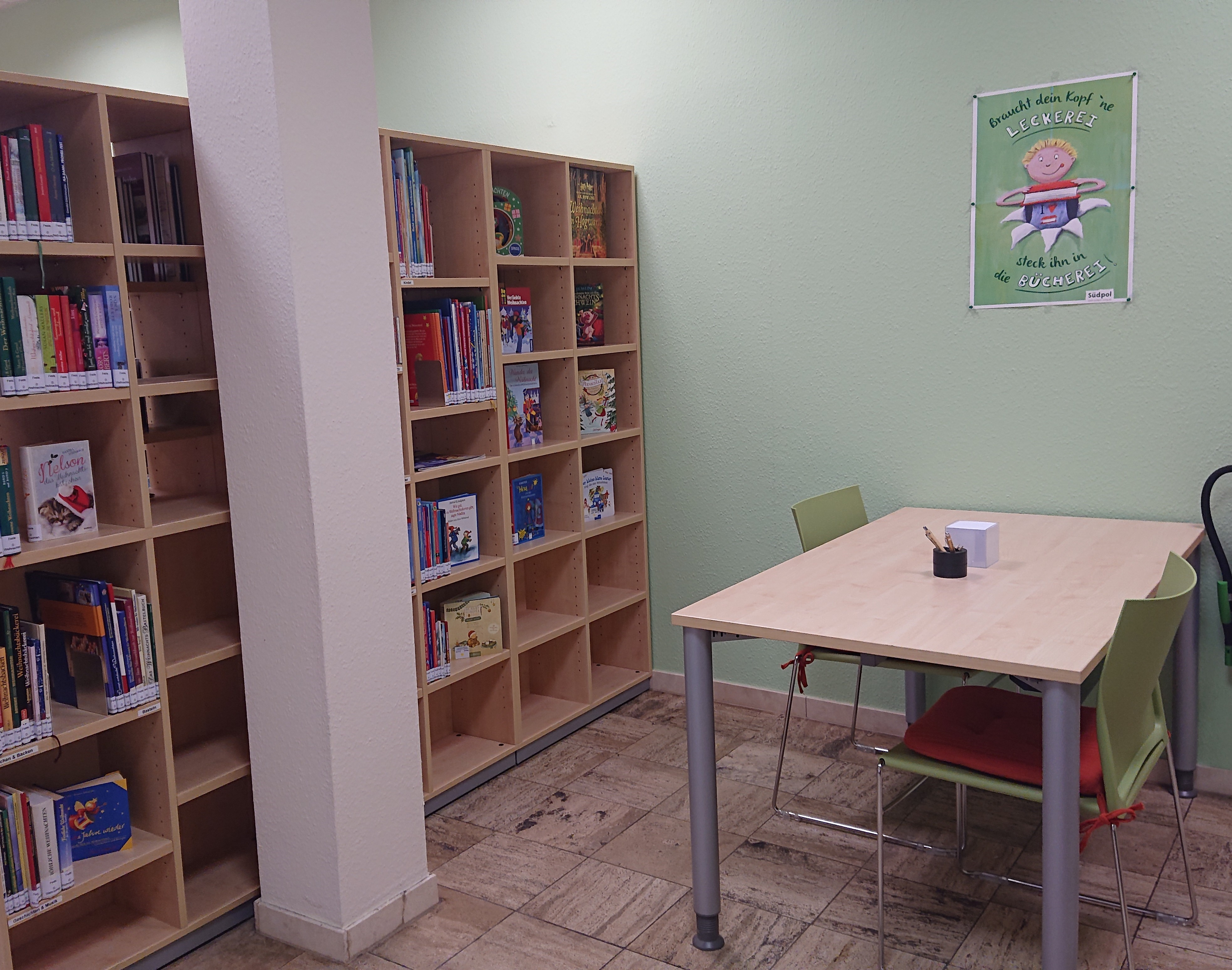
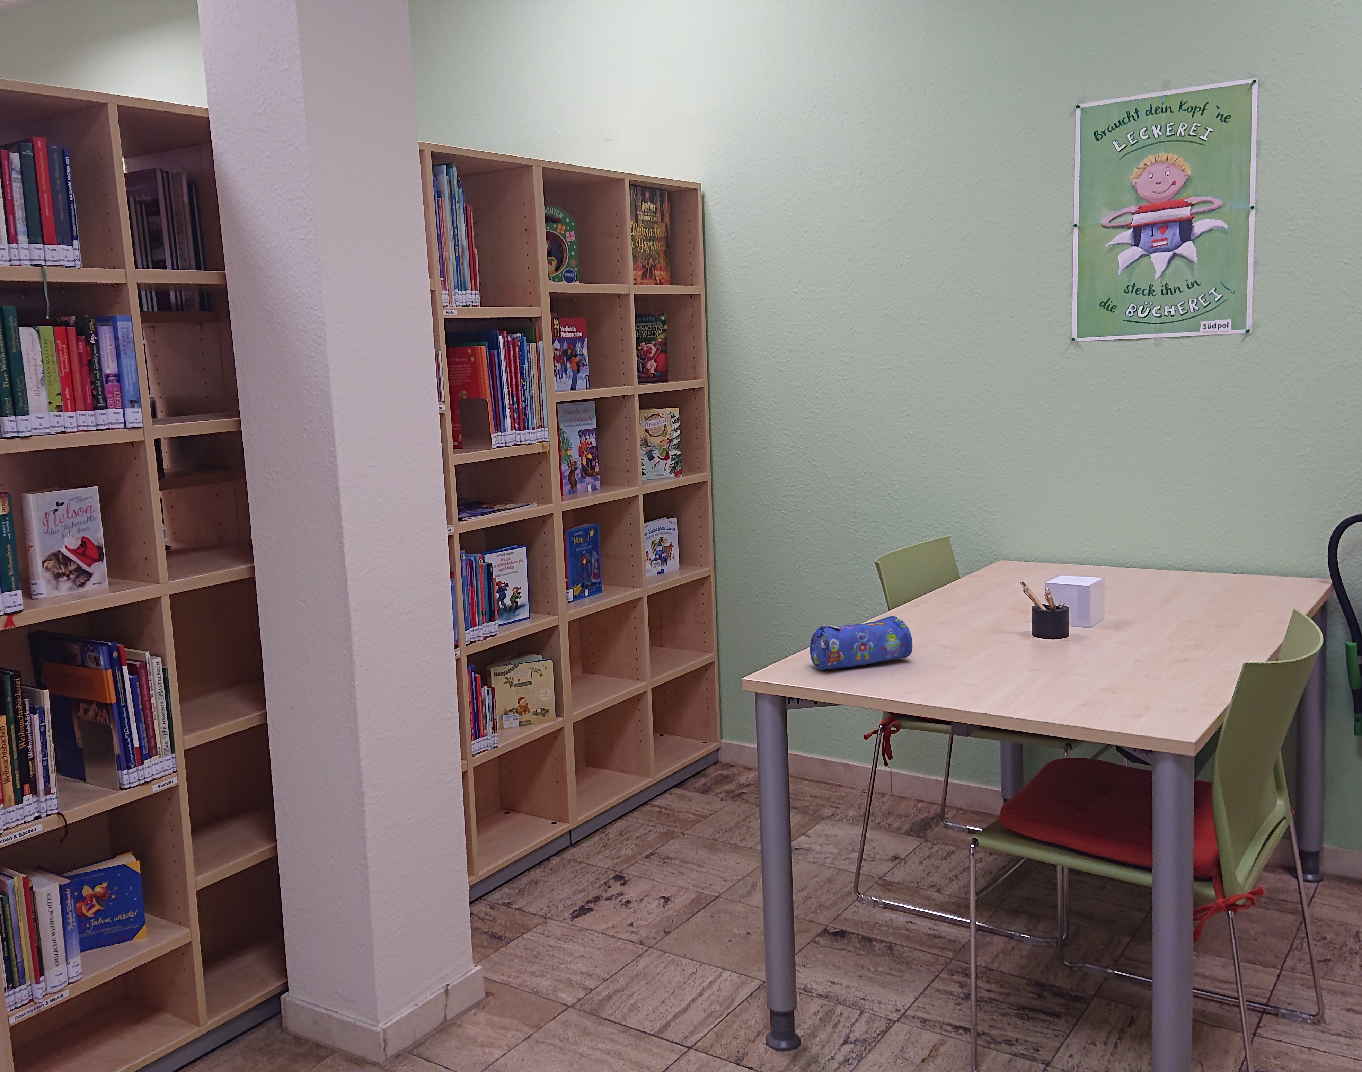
+ pencil case (860, 642)
